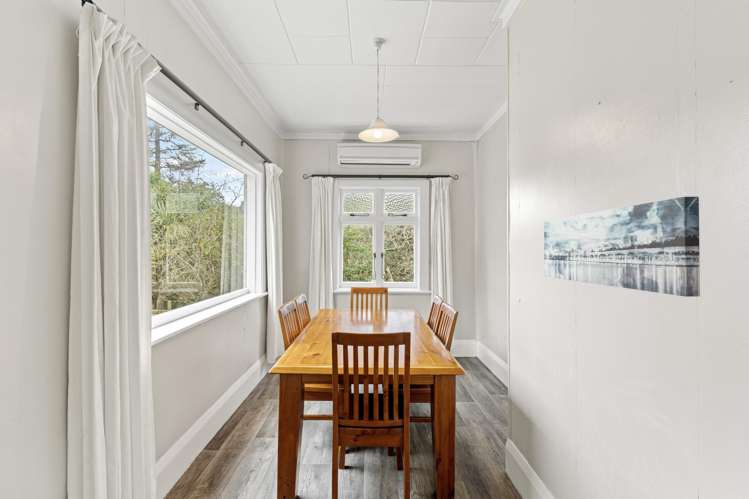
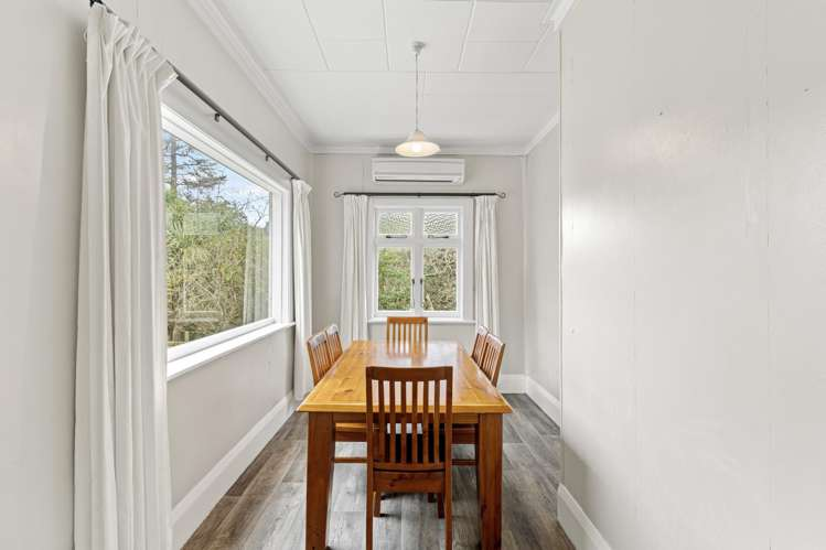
- wall art (599, 248)
